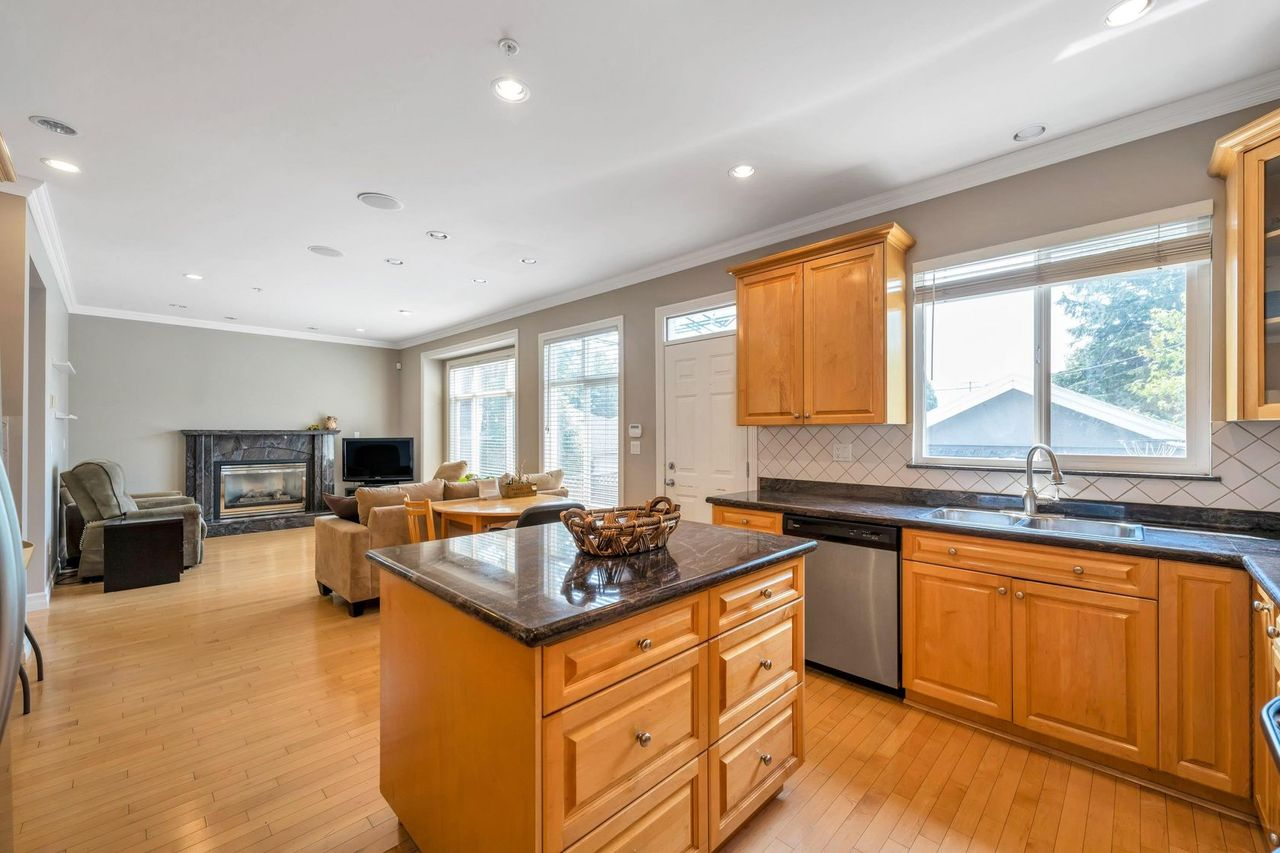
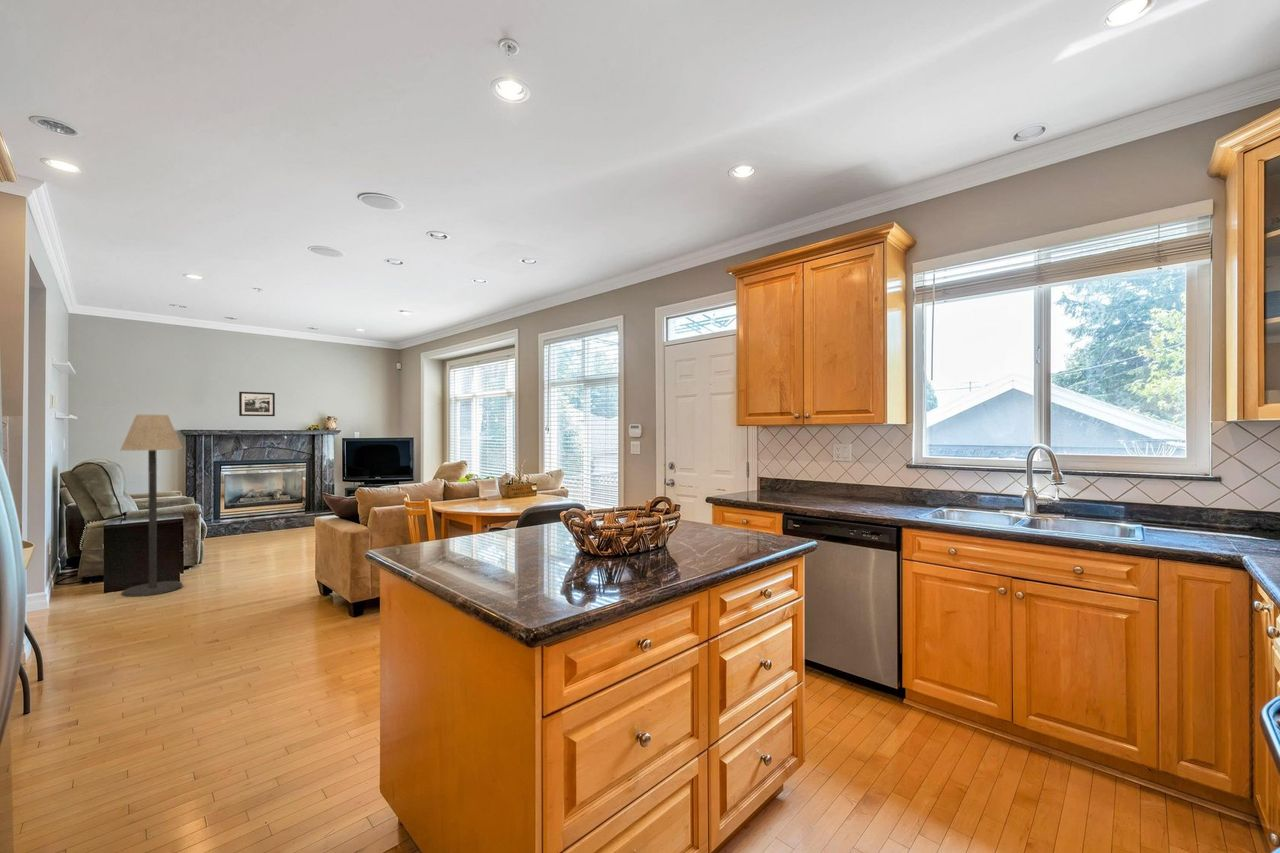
+ picture frame (257, 404)
+ floor lamp (152, 502)
